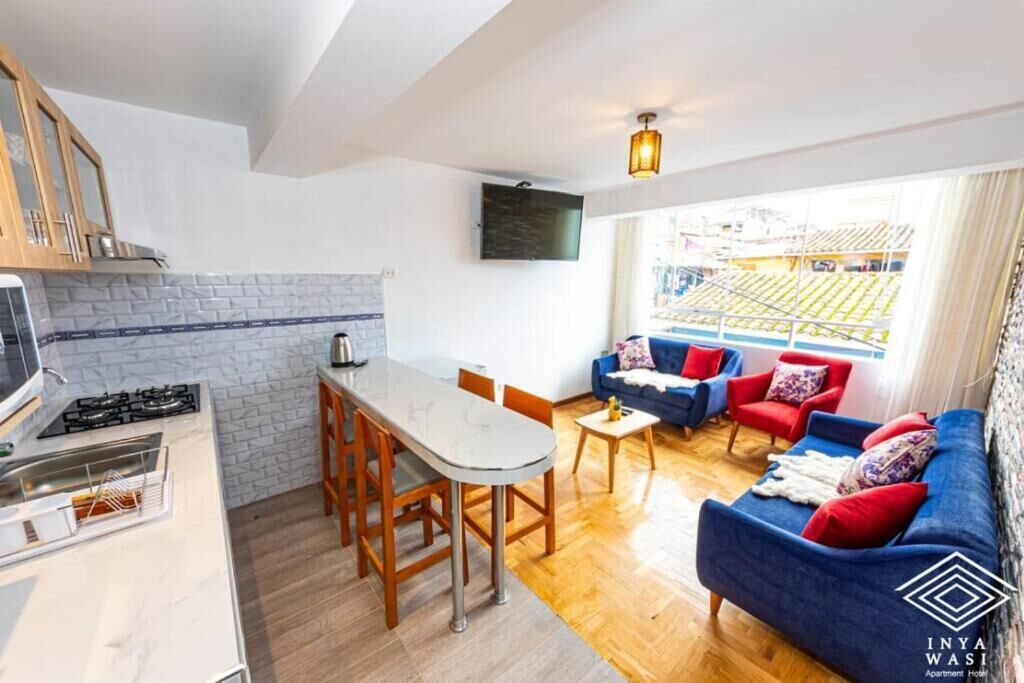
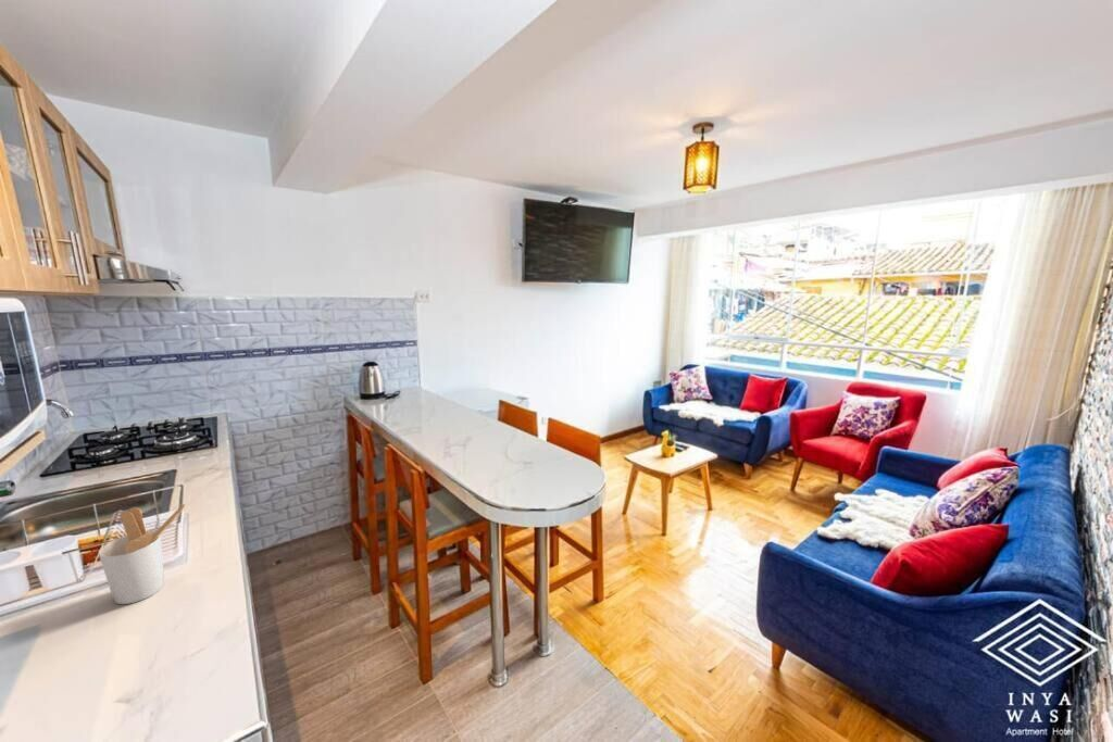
+ utensil holder (149, 551)
